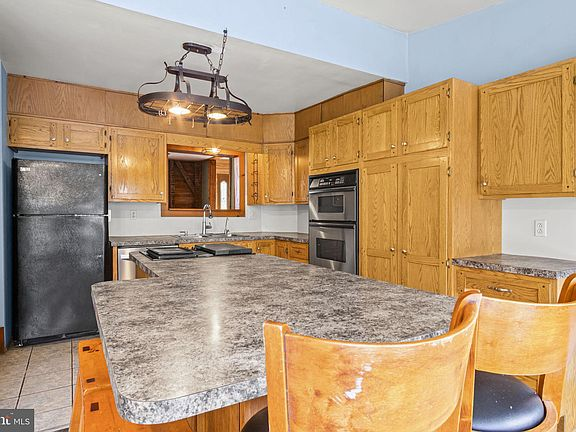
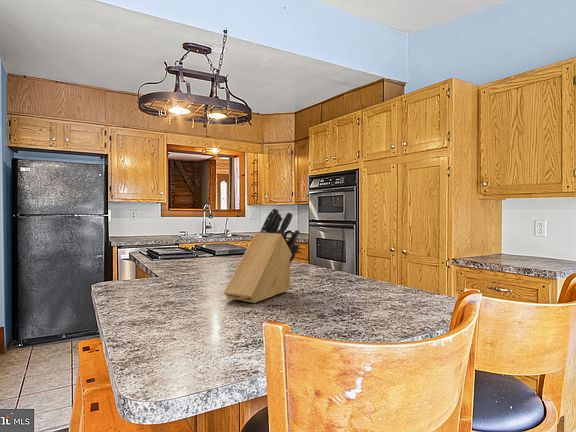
+ knife block (266, 250)
